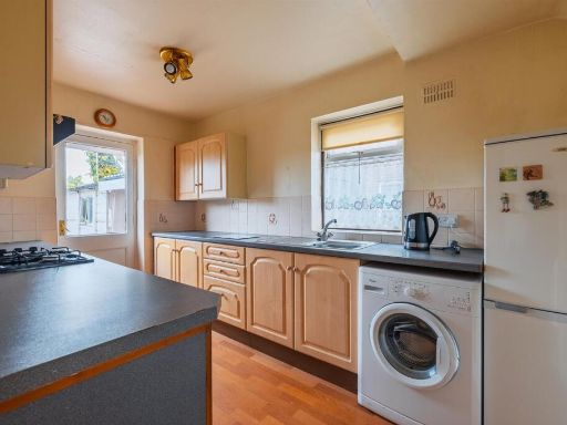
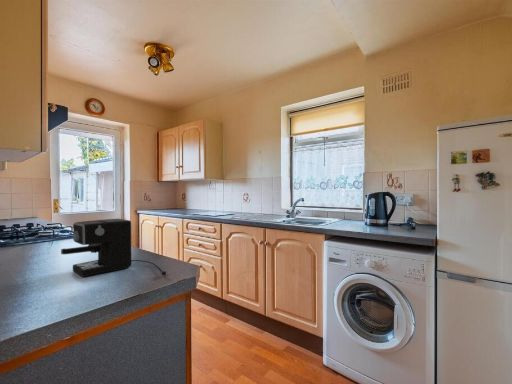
+ coffee maker (116, 247)
